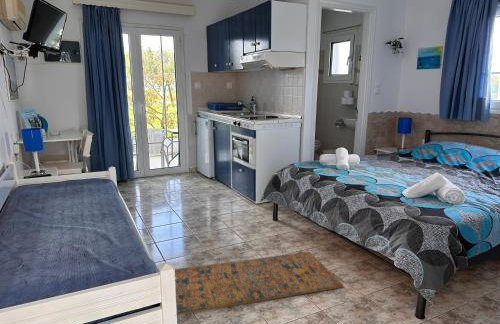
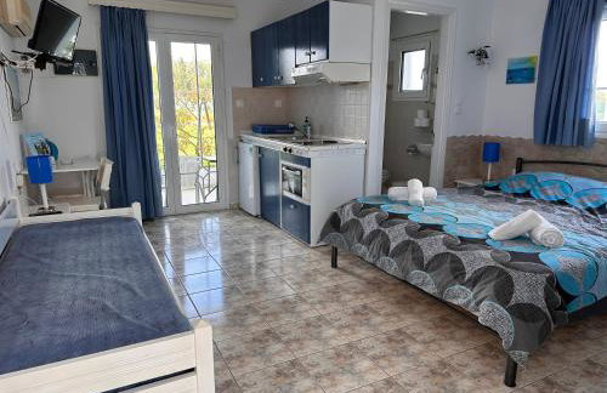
- rug (209, 284)
